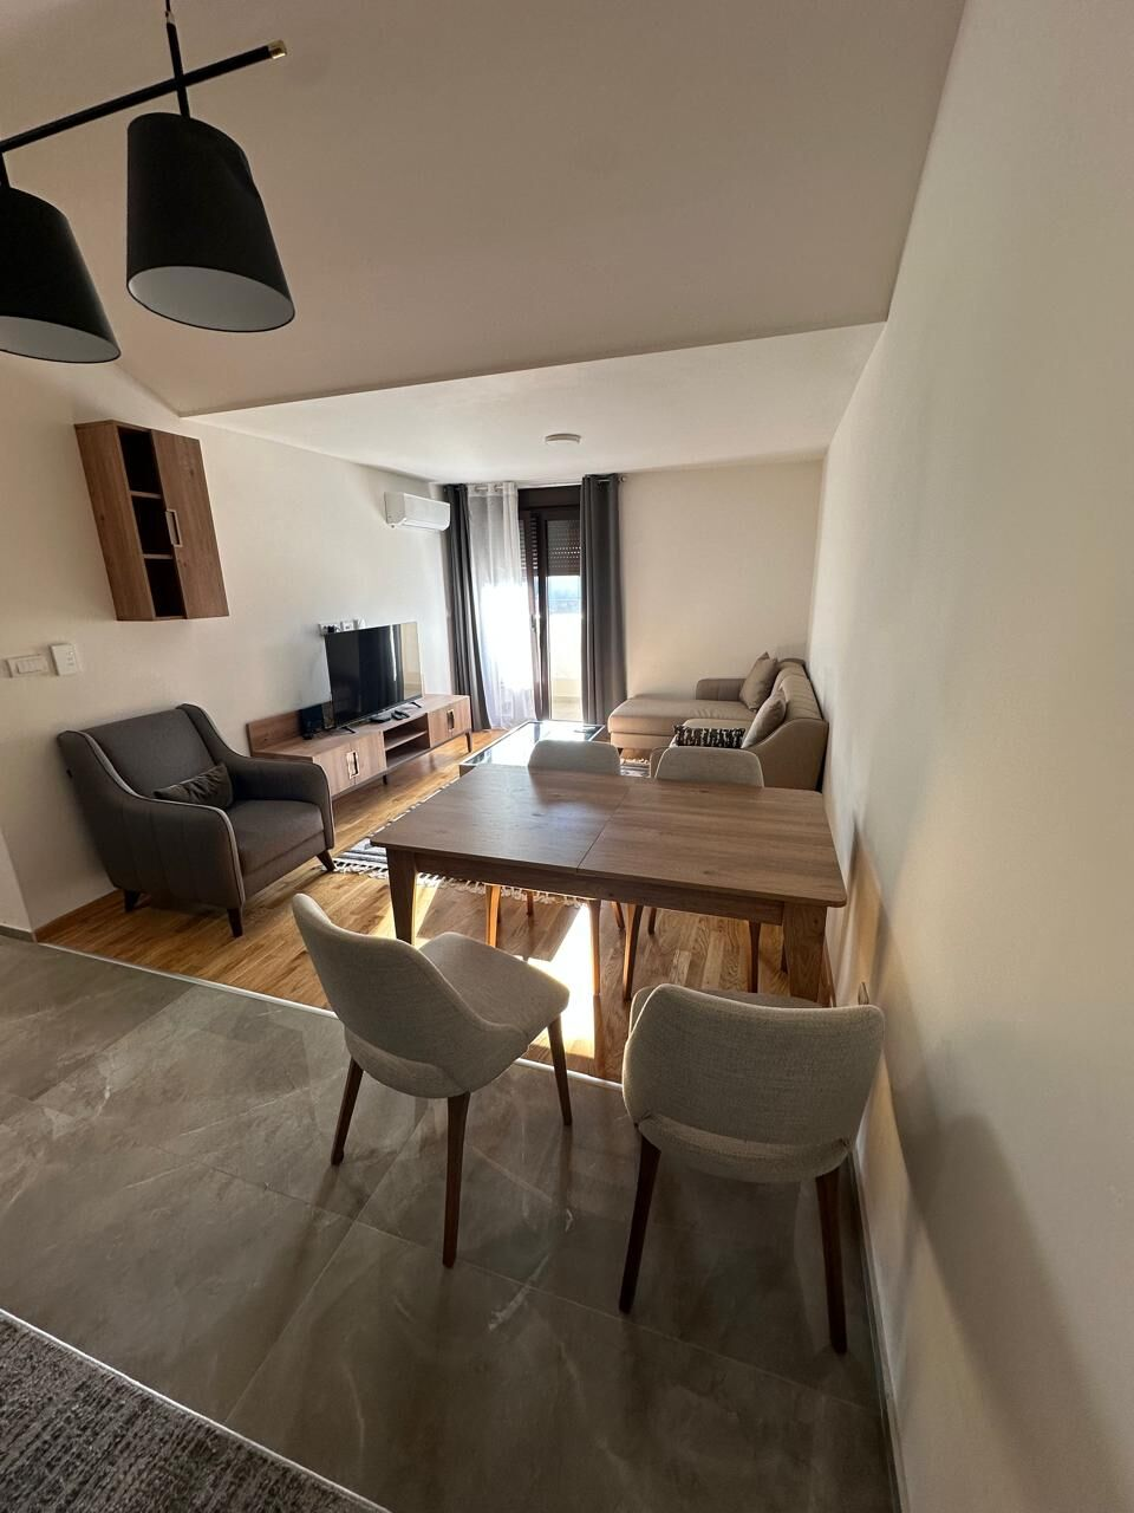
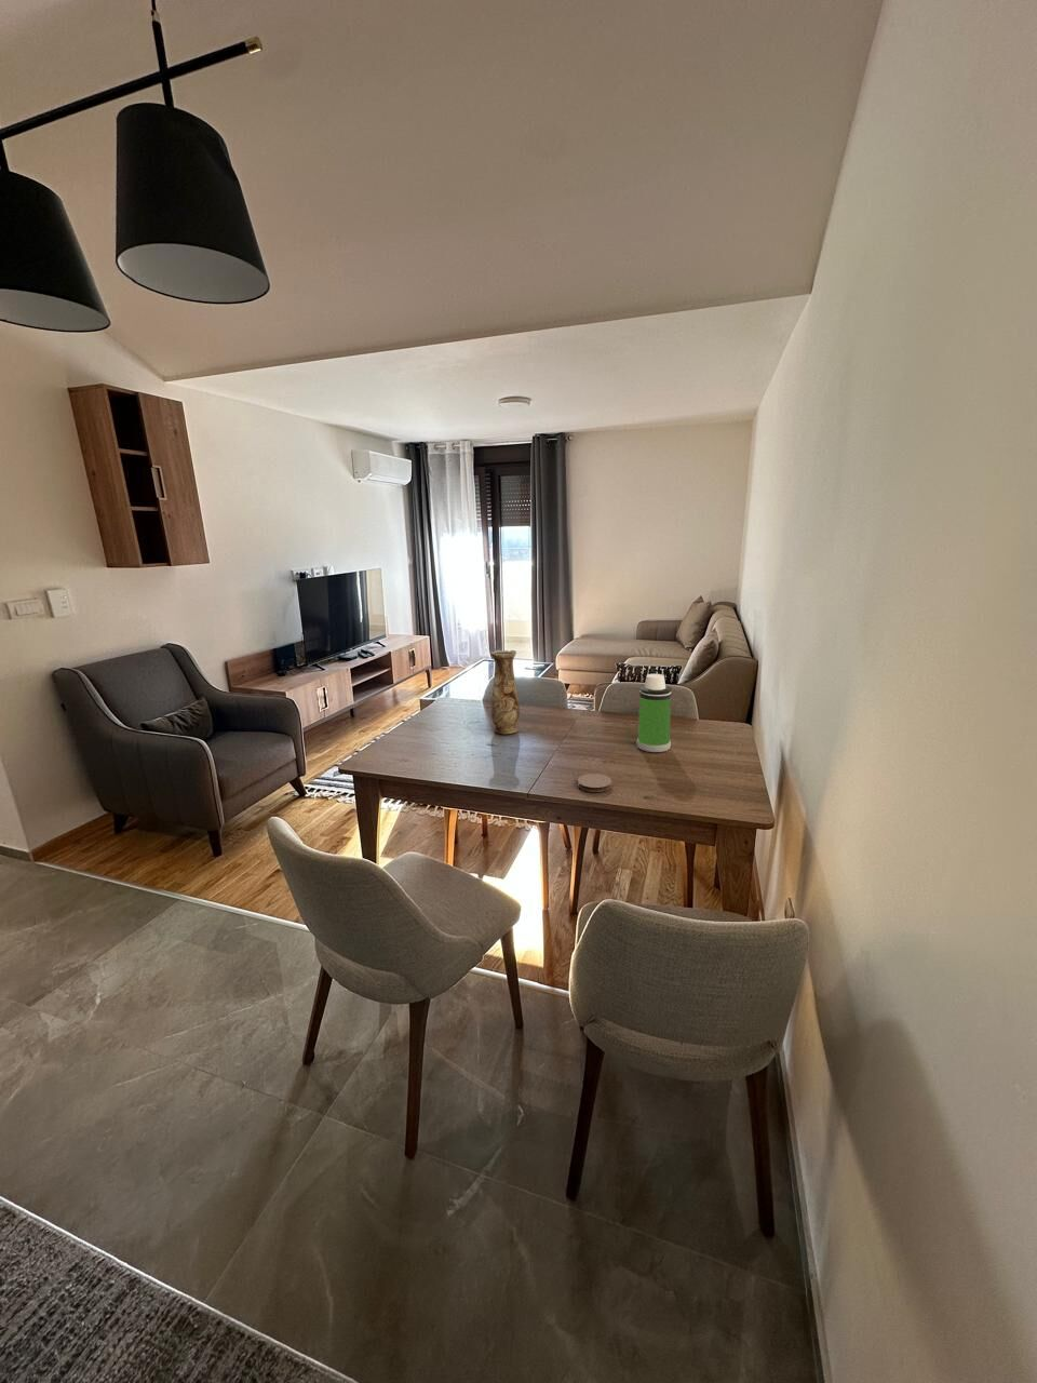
+ water bottle (654, 711)
+ vase (504, 692)
+ coaster (594, 782)
